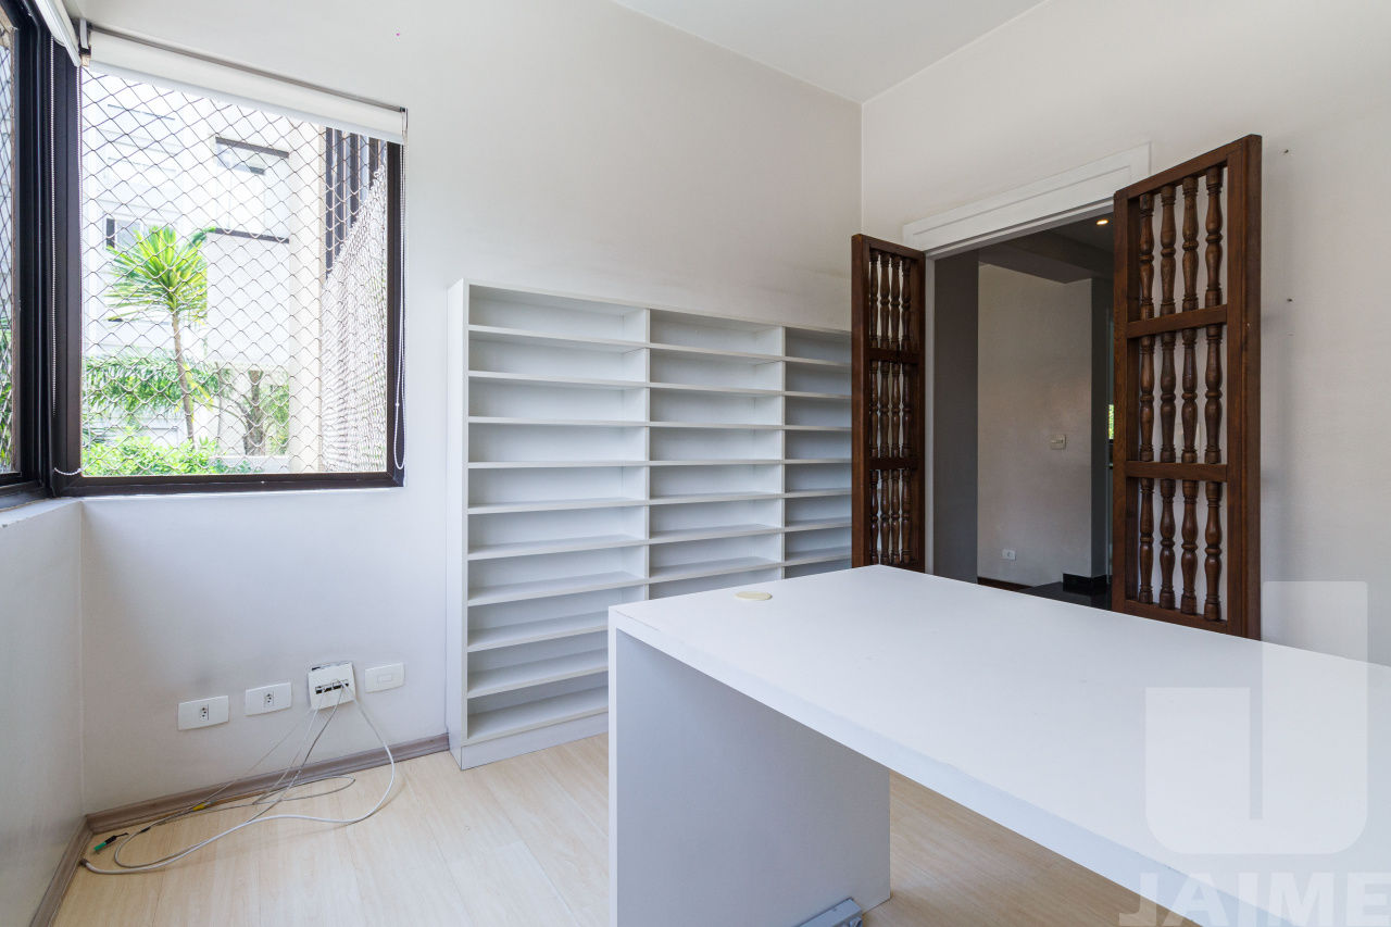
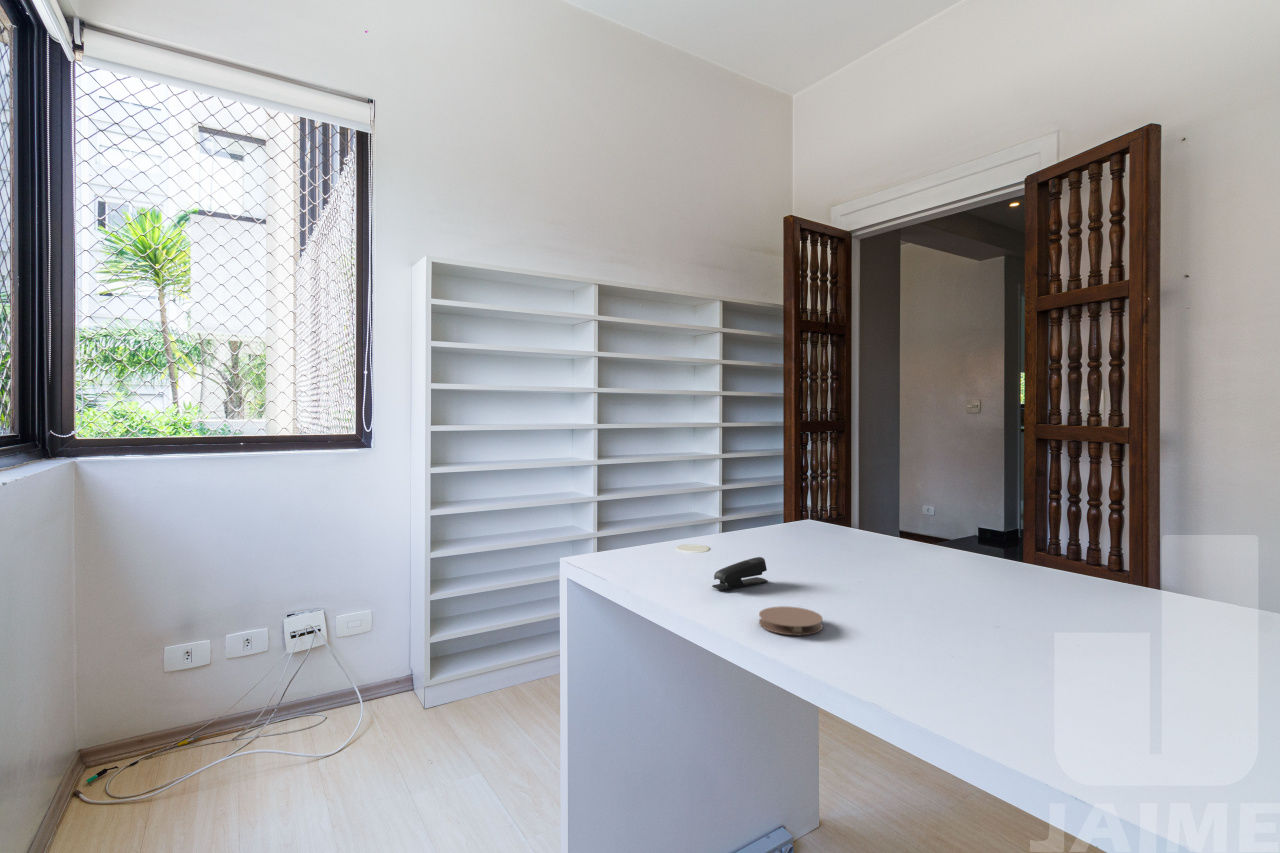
+ coaster (790, 620)
+ stapler (740, 572)
